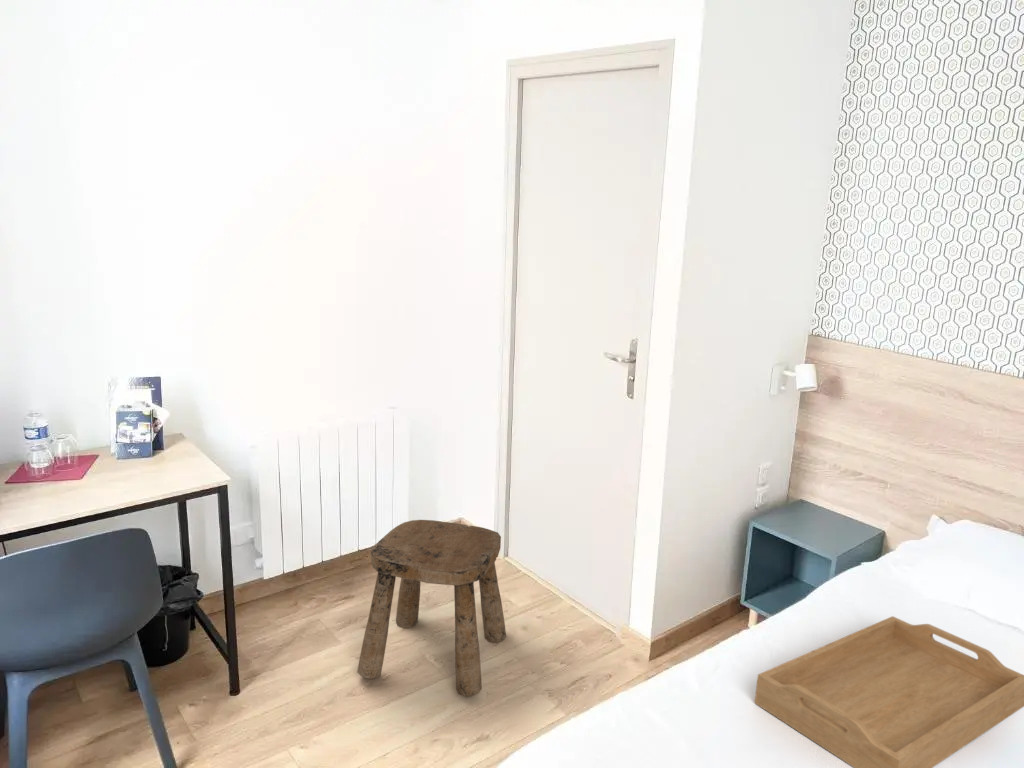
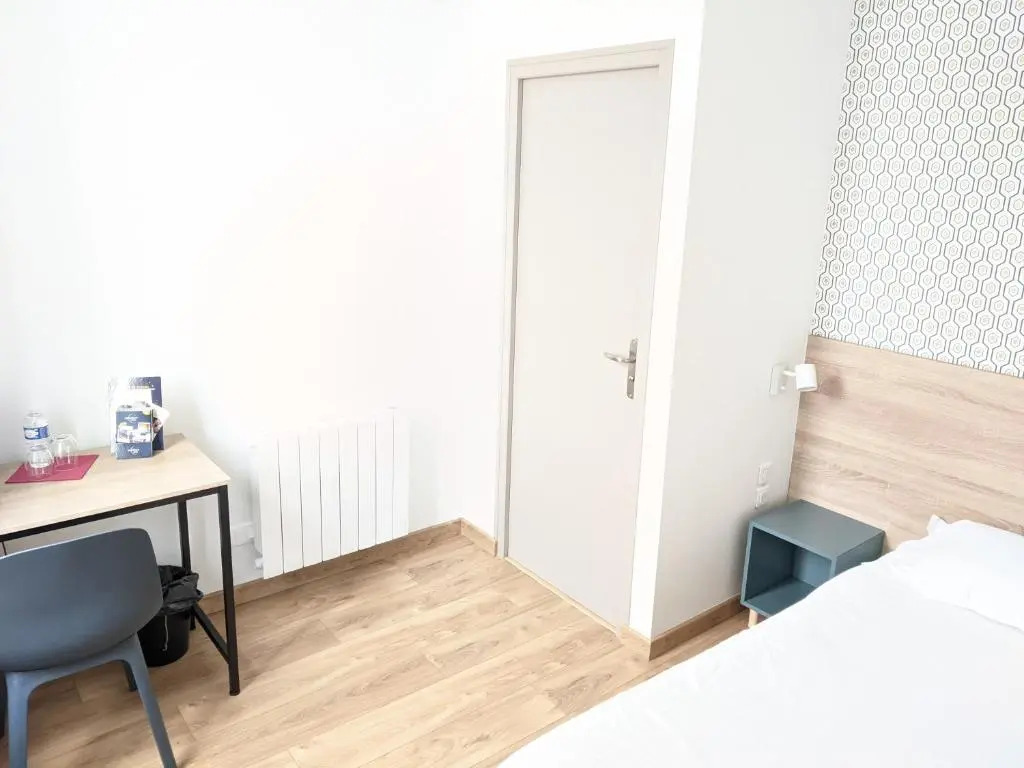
- serving tray (893, 686)
- stool (436, 583)
